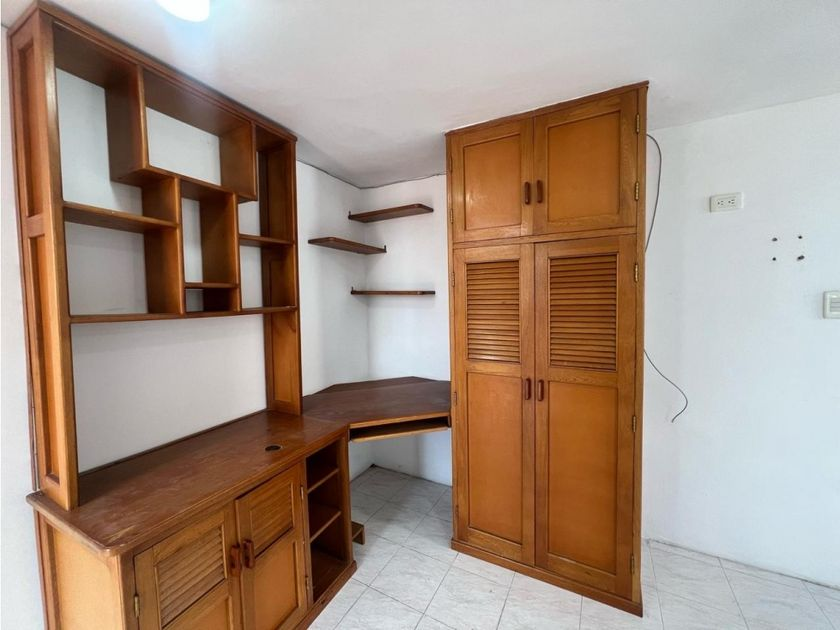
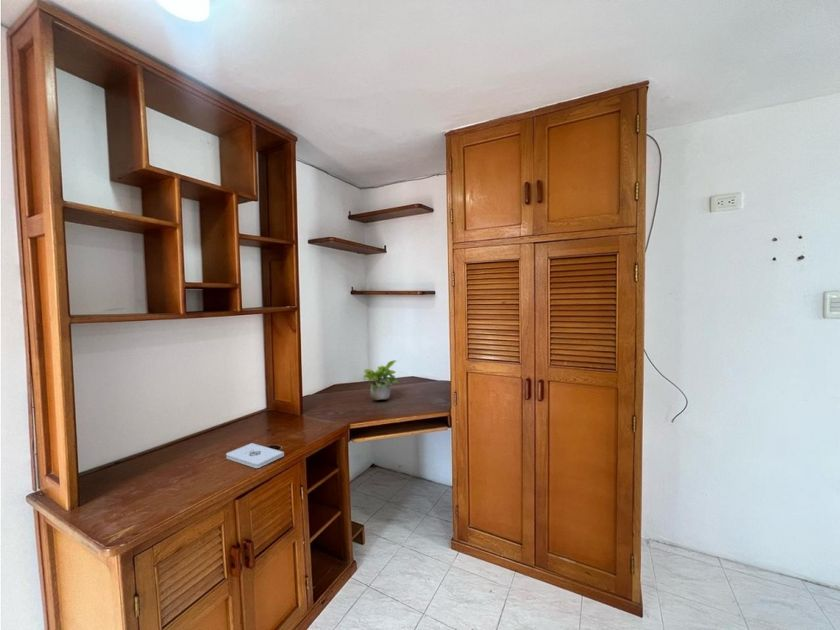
+ notepad (254, 454)
+ potted plant (381, 381)
